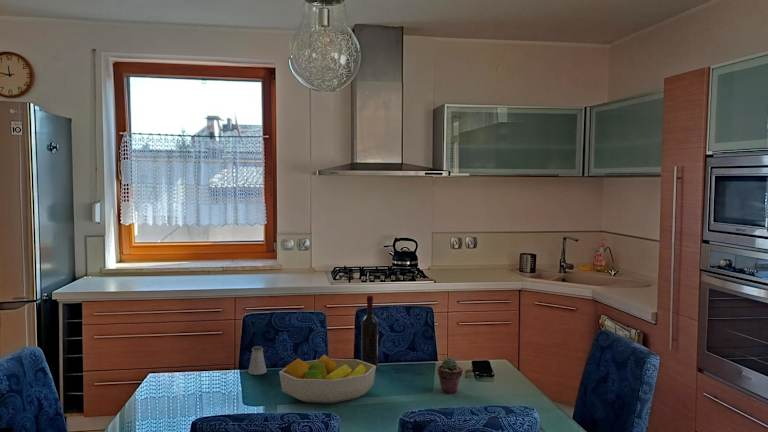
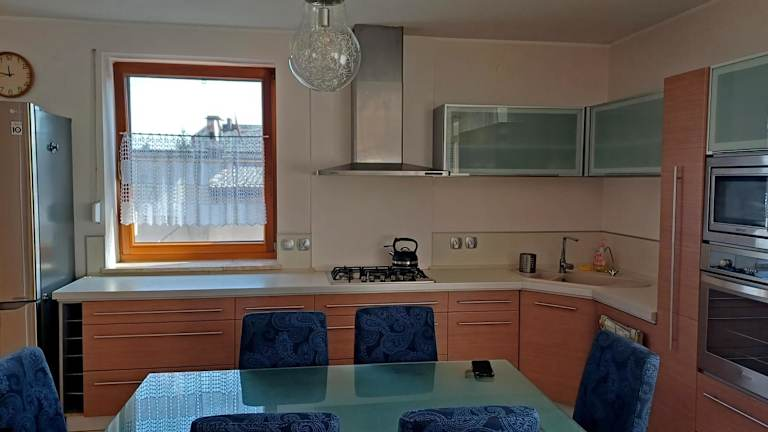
- fruit bowl (328, 375)
- saltshaker (257, 359)
- potted succulent (449, 374)
- wine bottle (369, 331)
